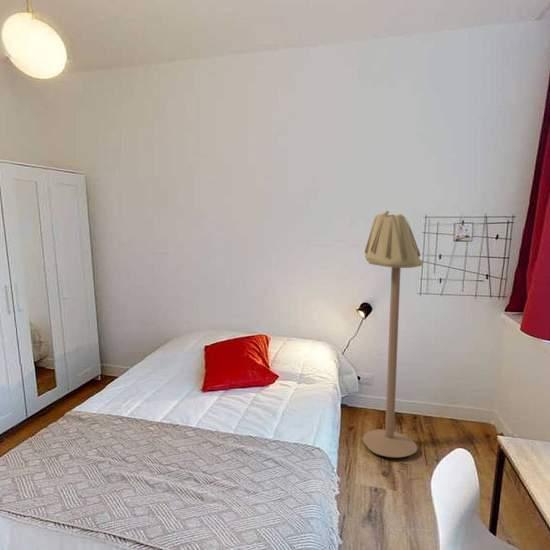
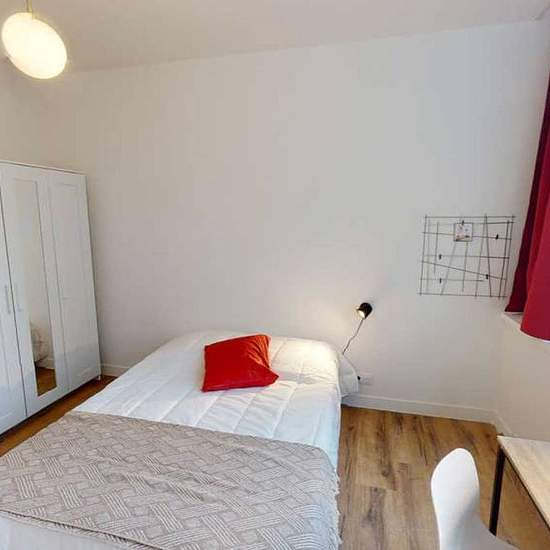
- floor lamp (391, 327)
